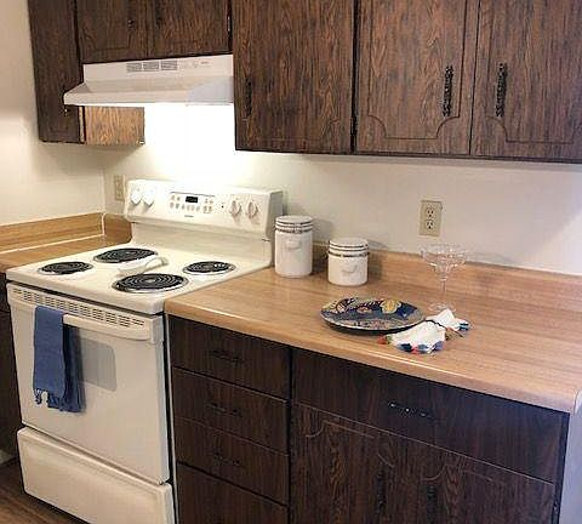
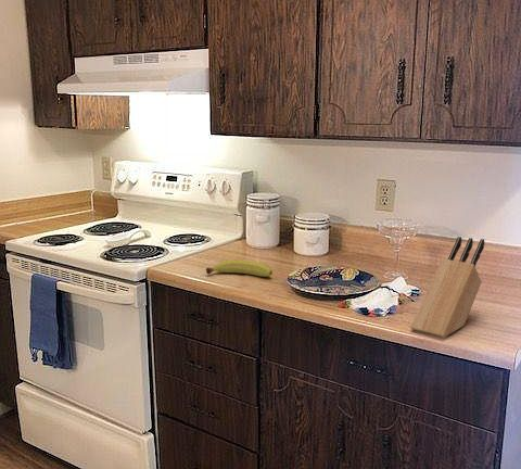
+ knife block (452, 282)
+ fruit (241, 268)
